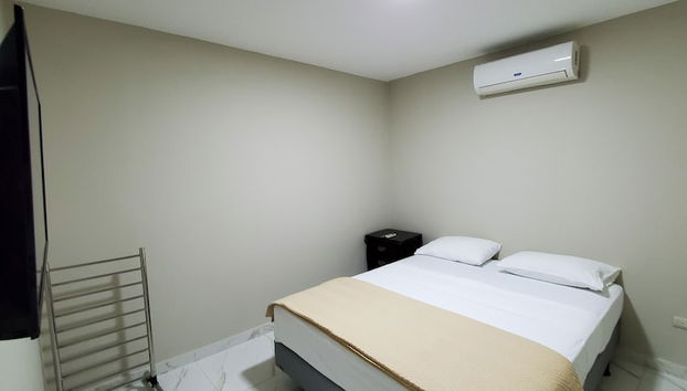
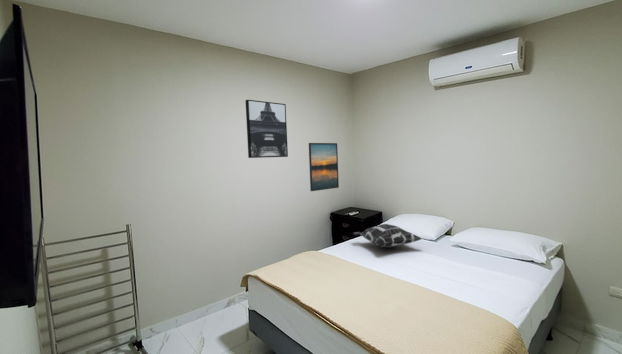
+ wall art (267, 129)
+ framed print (324, 166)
+ decorative pillow (385, 235)
